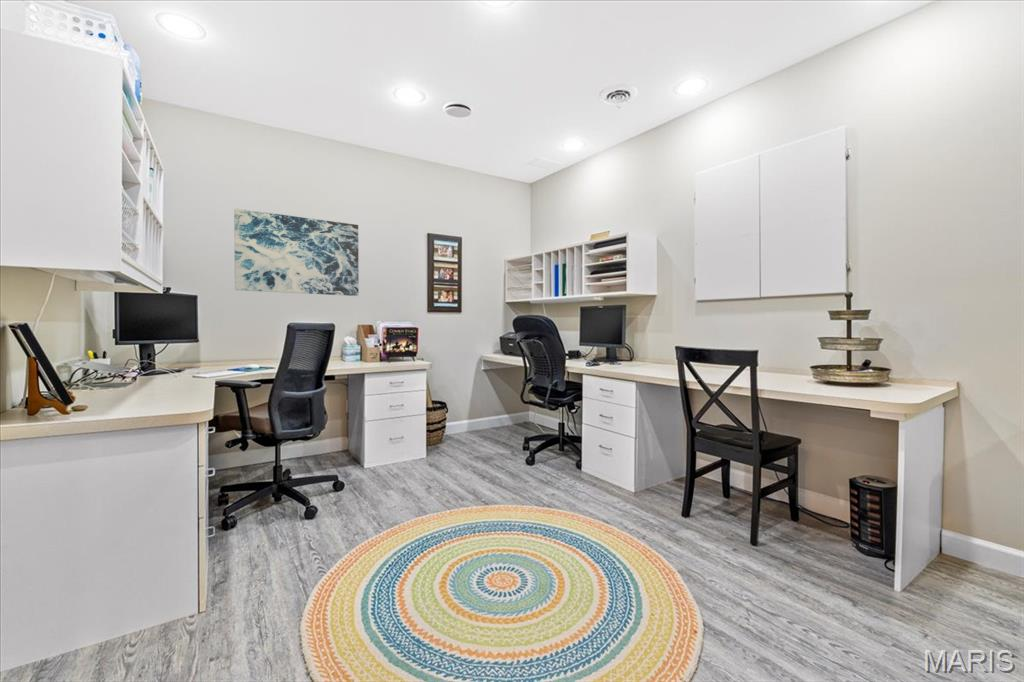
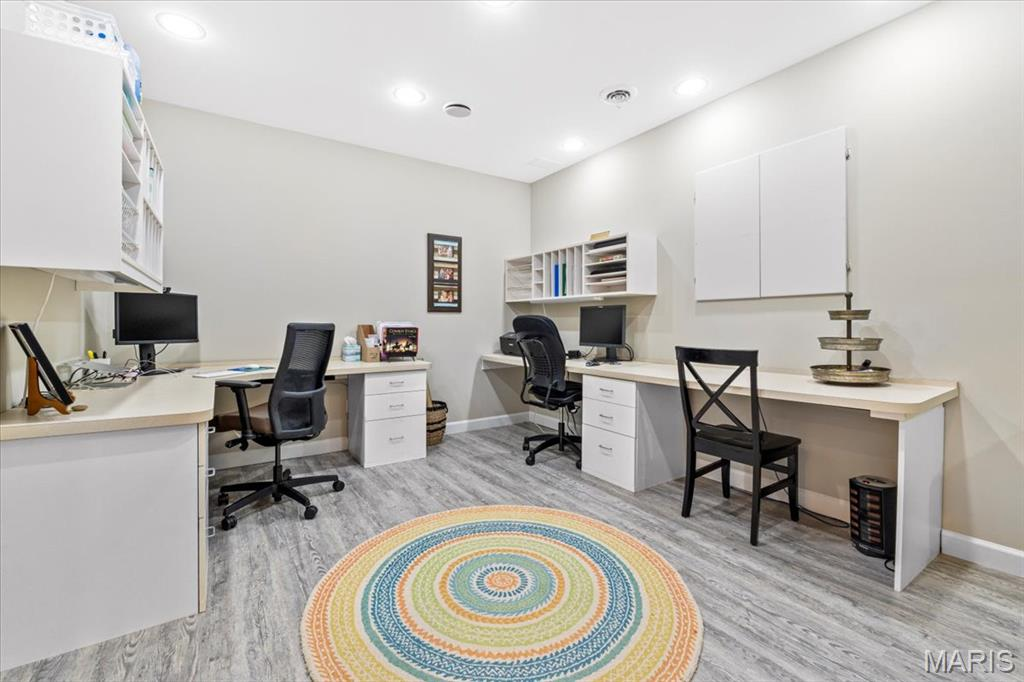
- wall art (300, 255)
